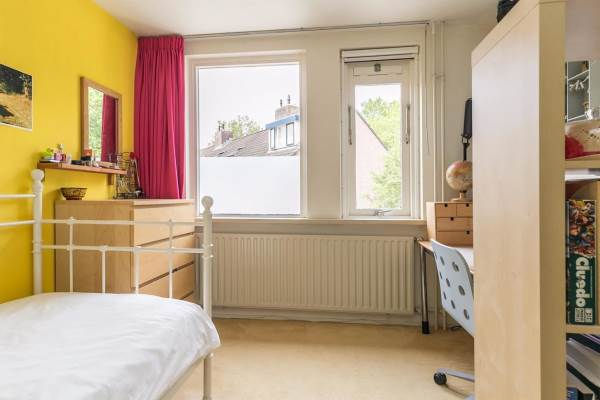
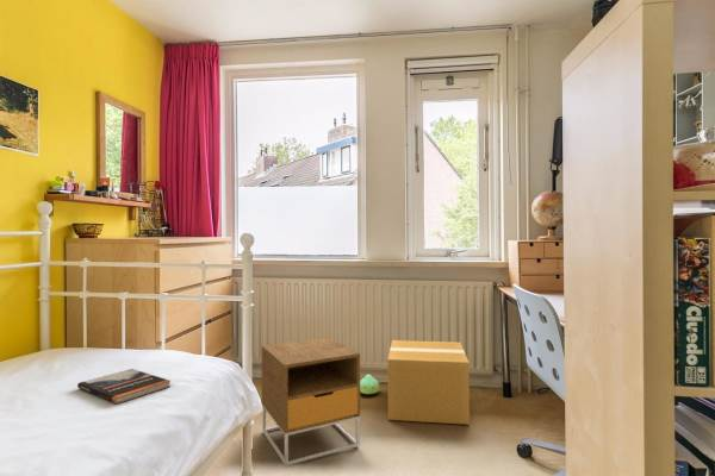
+ cardboard box (427, 377)
+ nightstand (309, 394)
+ book (124, 384)
+ plush toy (368, 383)
